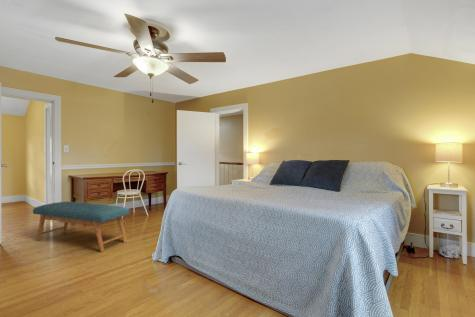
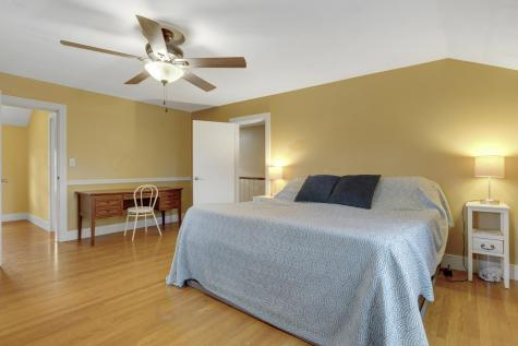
- bench (81, 223)
